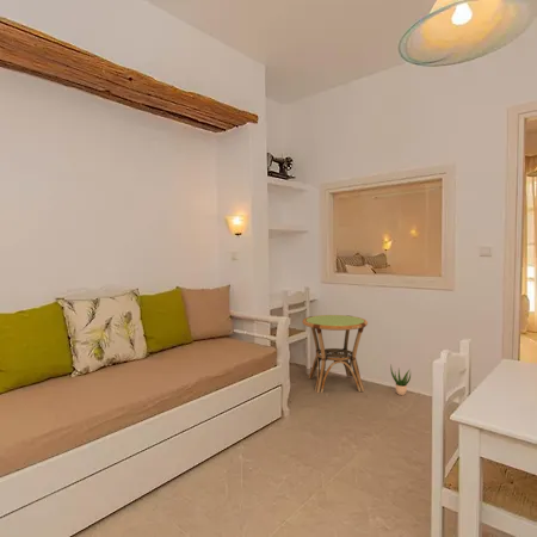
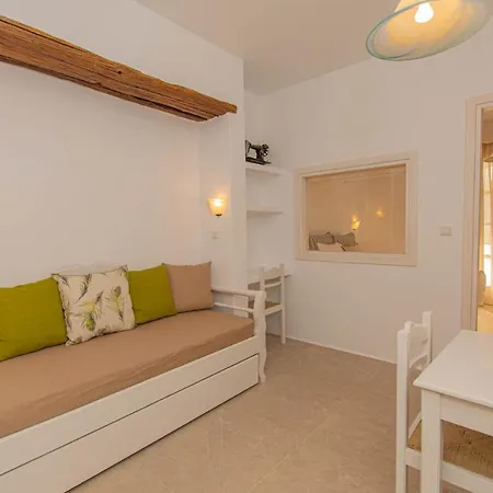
- side table (334, 351)
- potted plant (400, 378)
